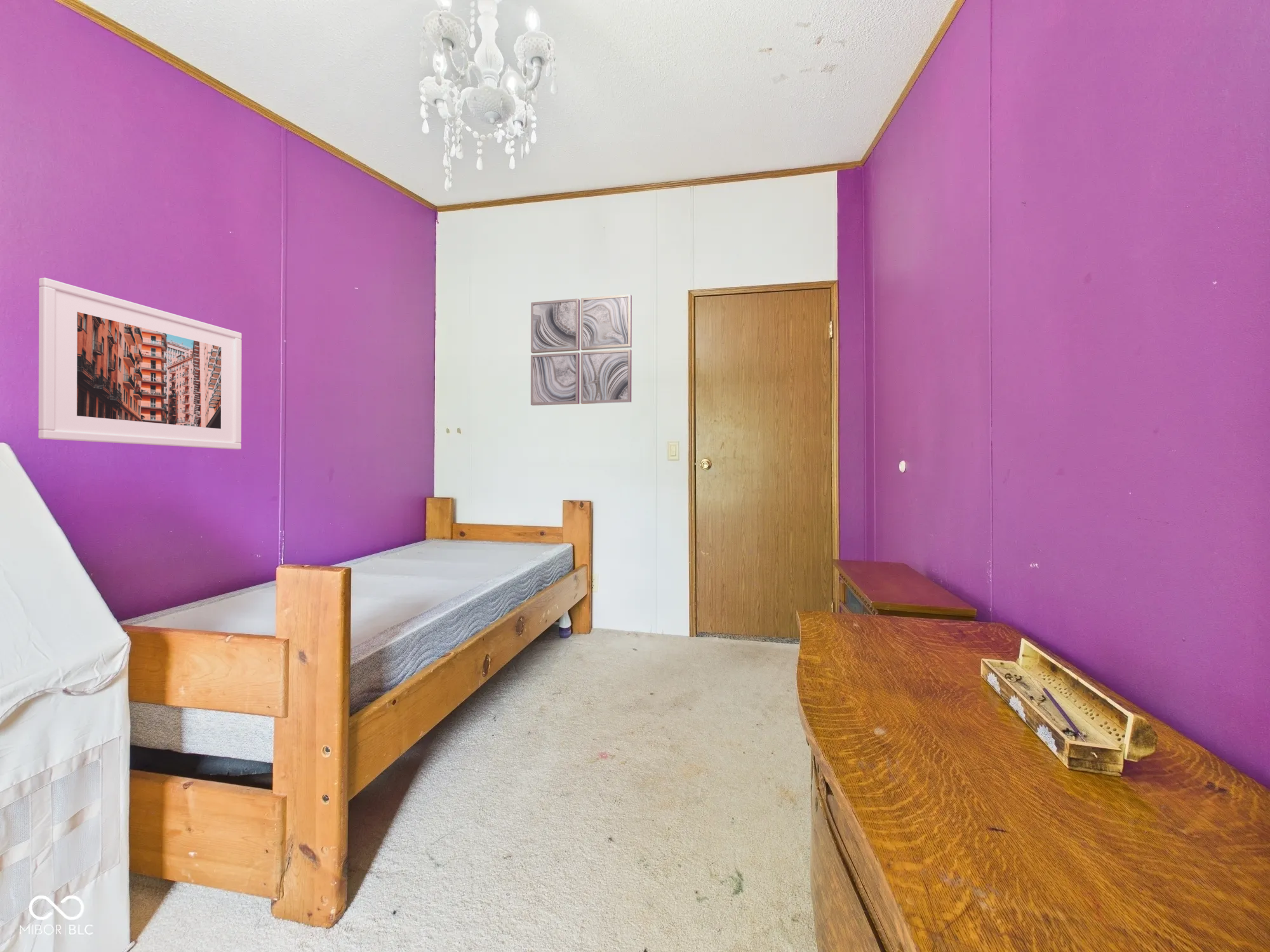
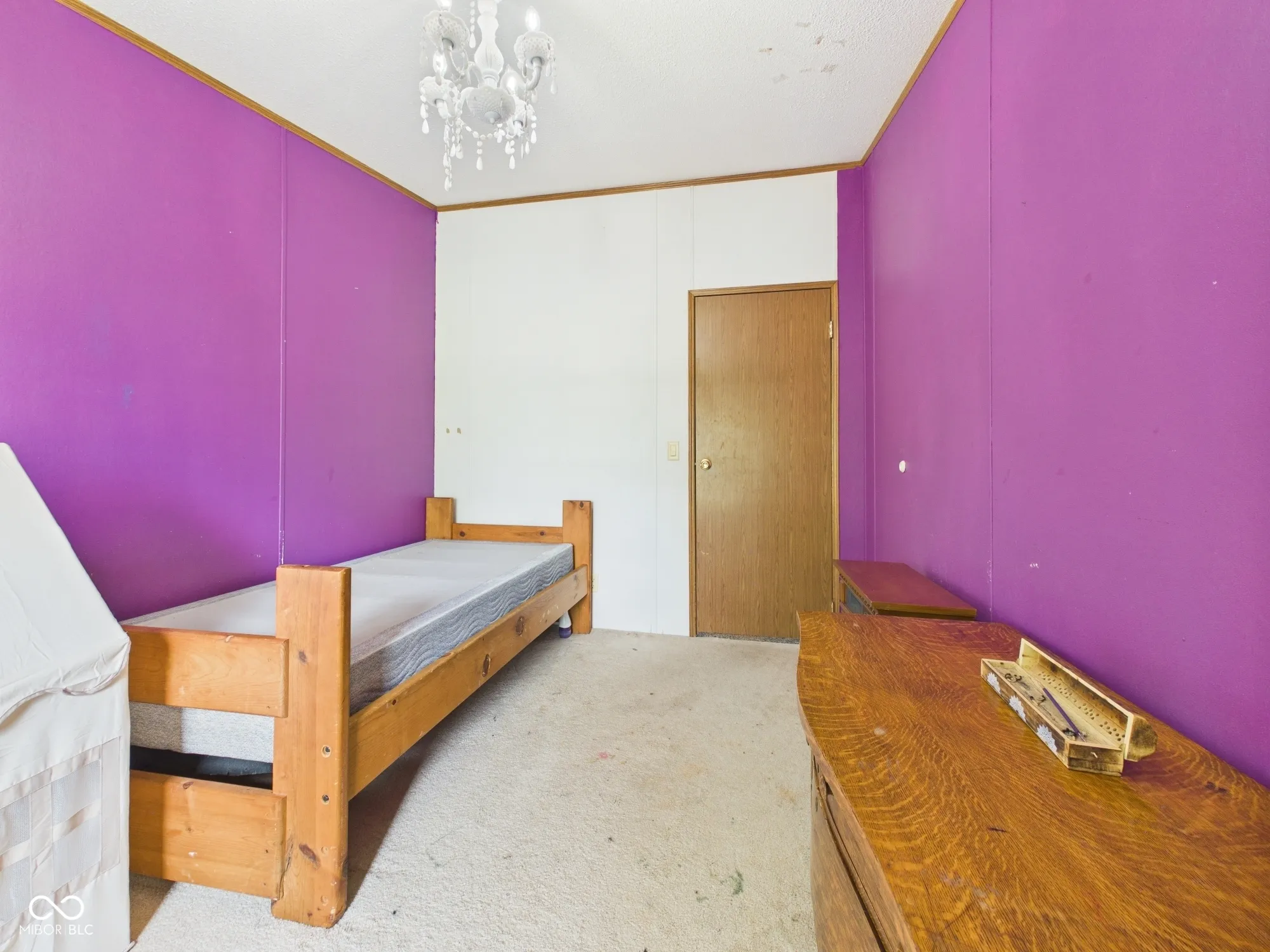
- wall art (579, 350)
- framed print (156, 377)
